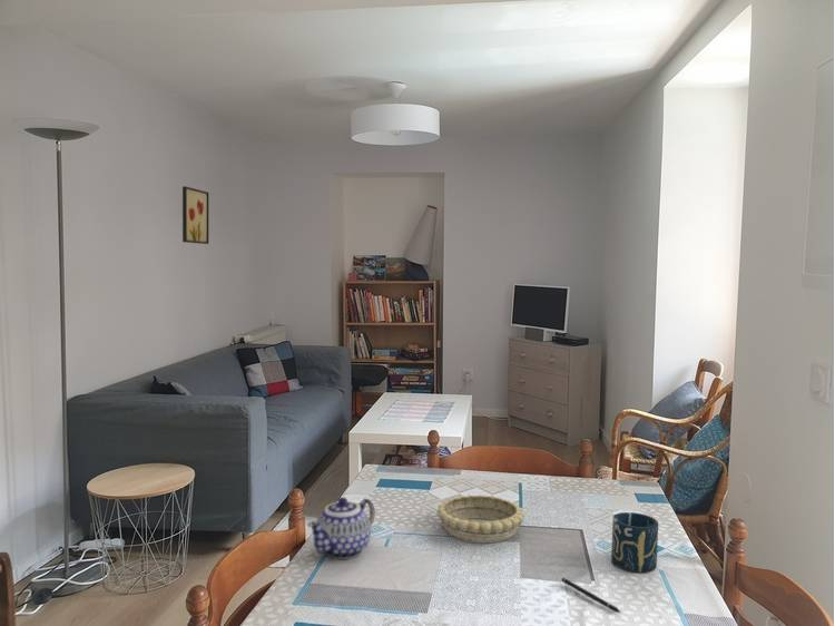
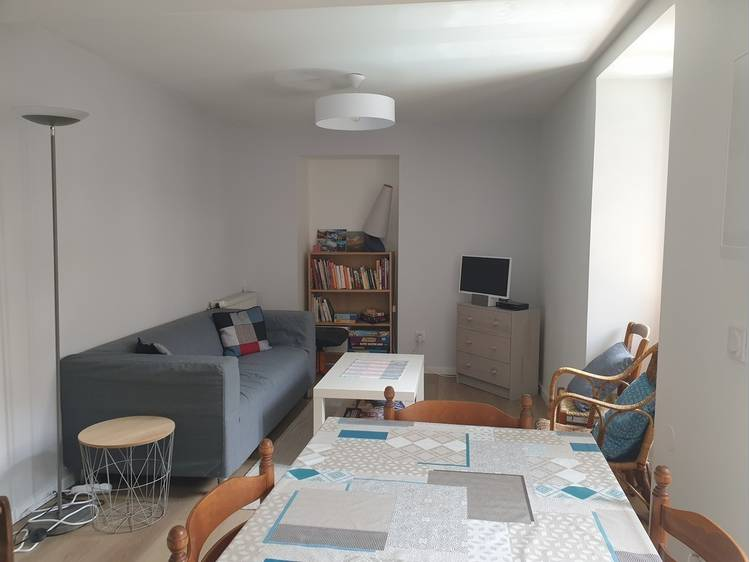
- decorative bowl (480, 517)
- pen (590, 595)
- cup (638, 539)
- wall art (195, 216)
- teapot (342, 525)
